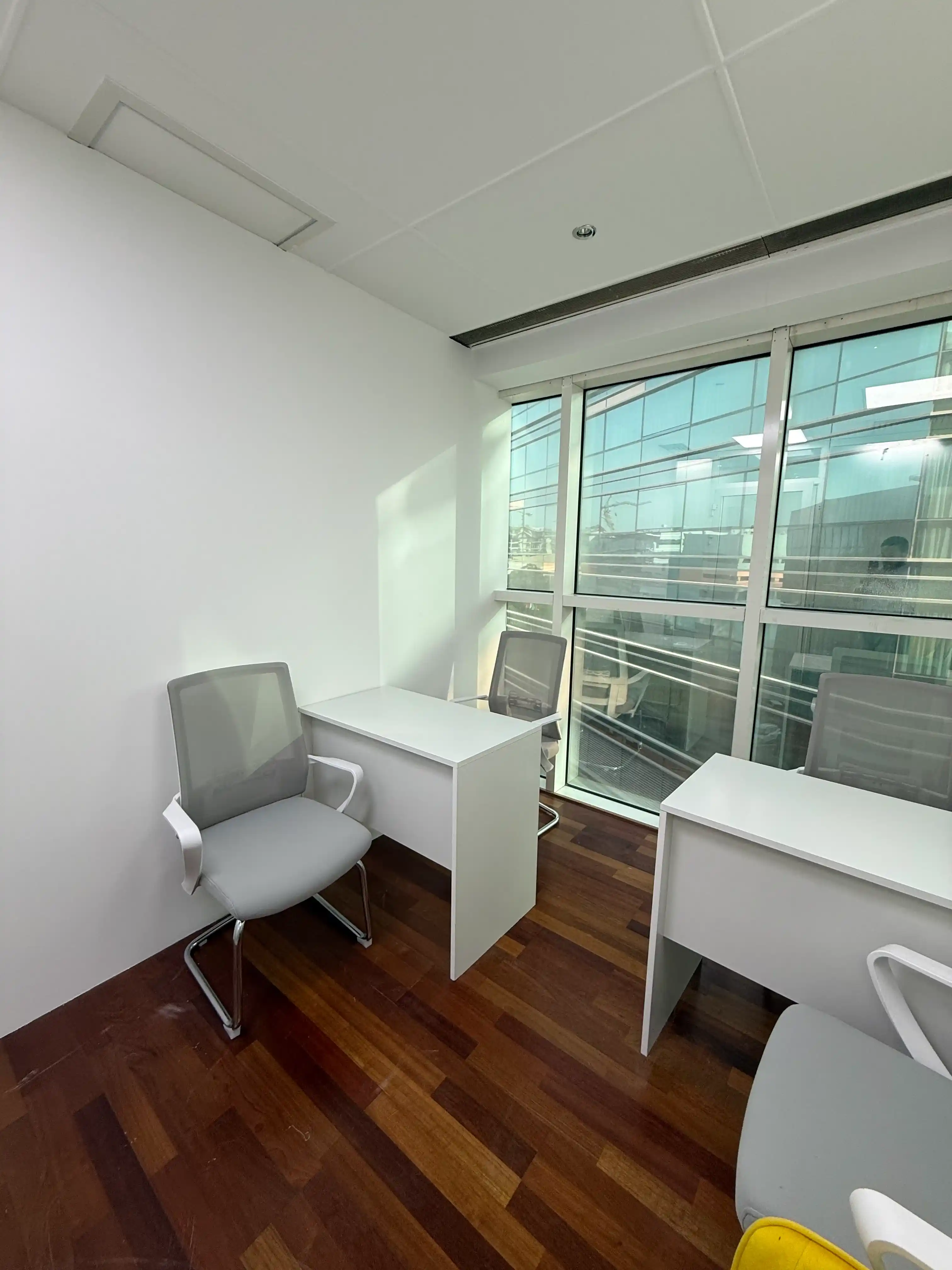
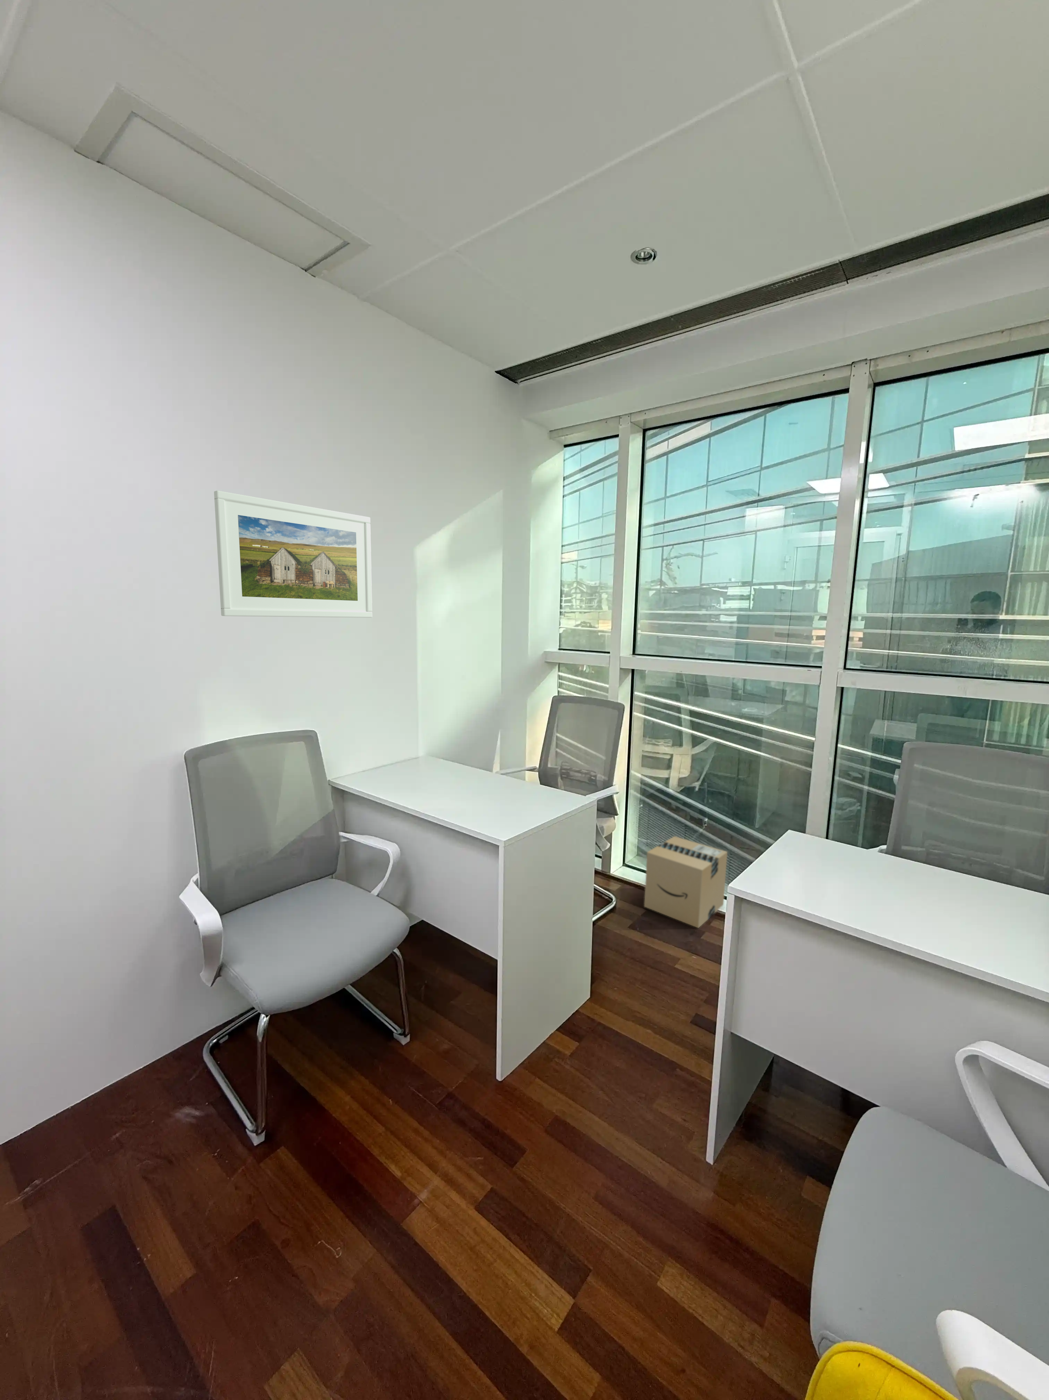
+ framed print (303, 562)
+ cardboard box (685, 880)
